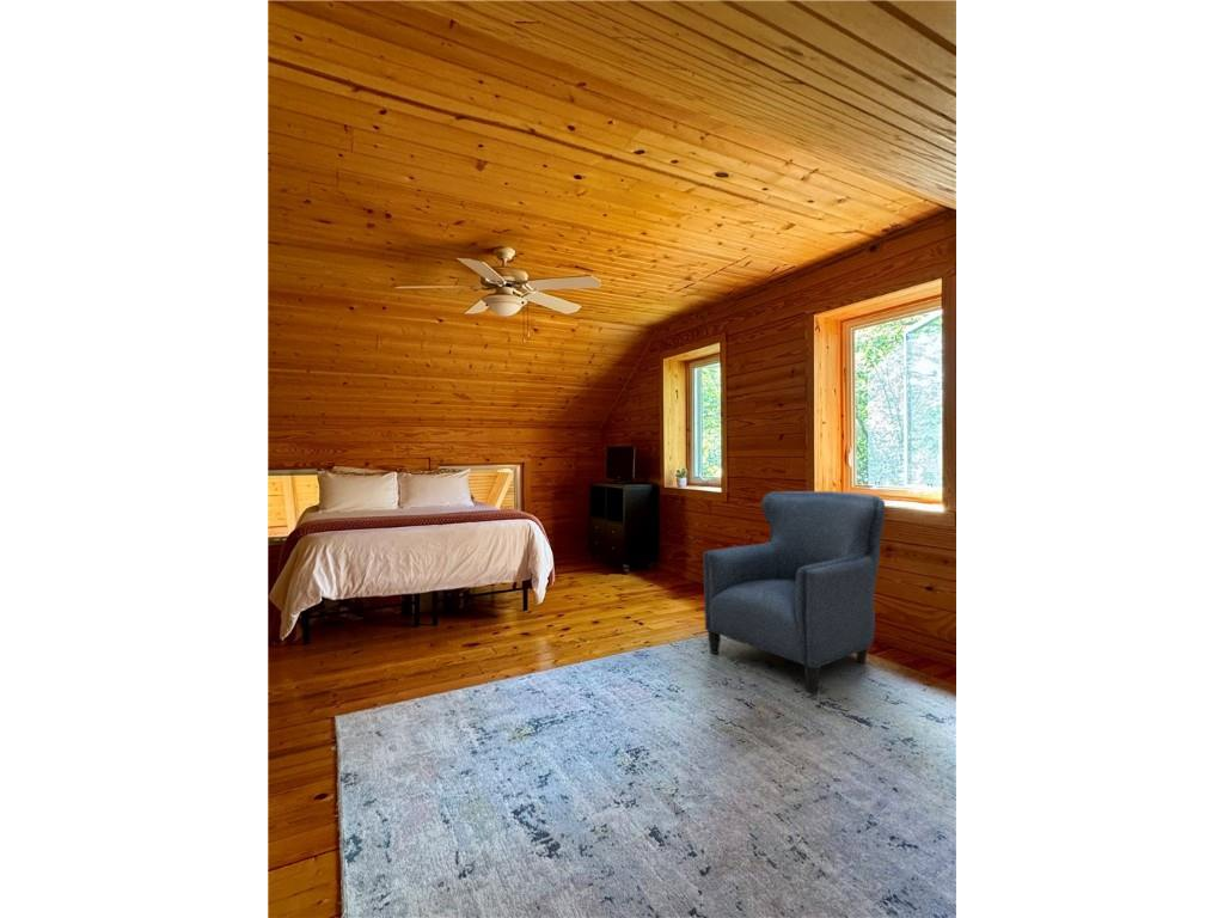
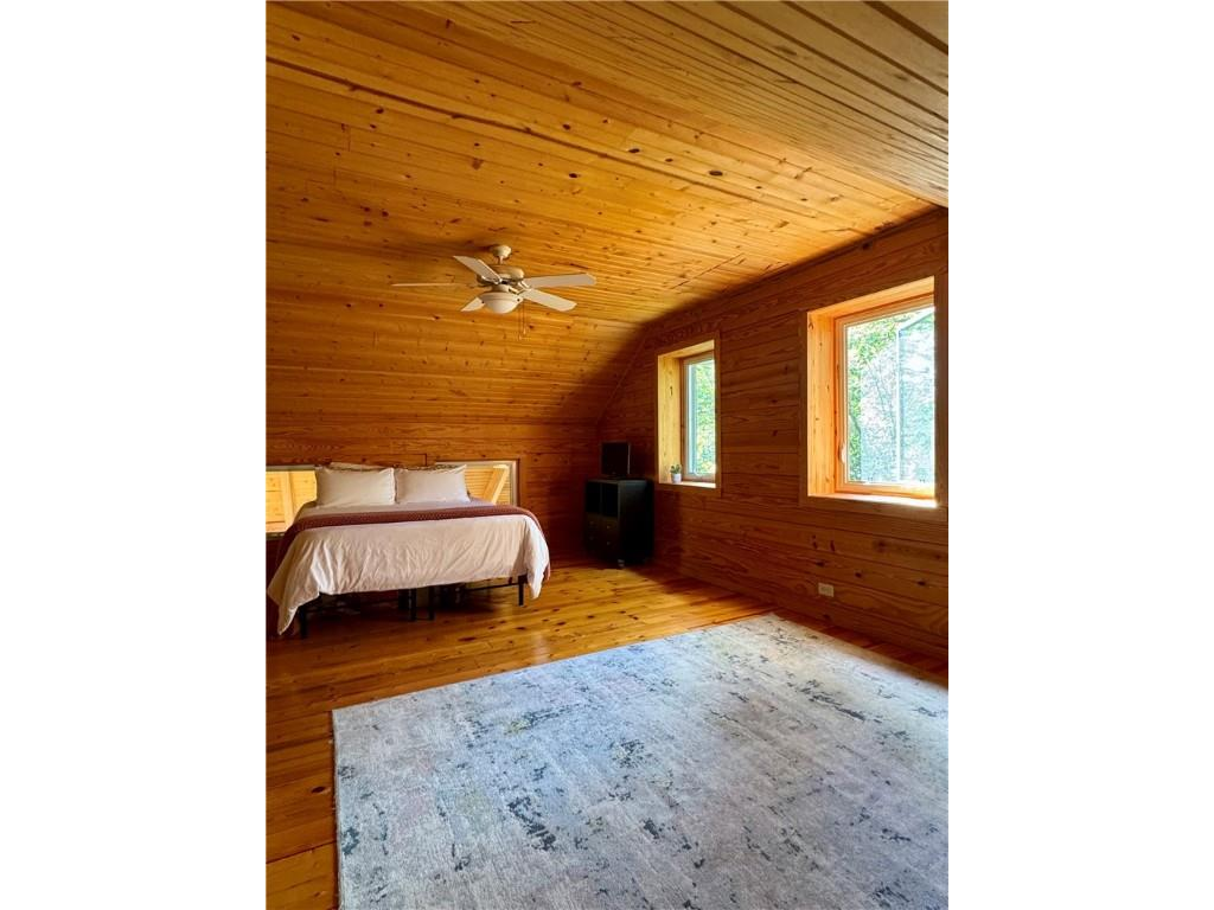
- armchair (798, 575)
